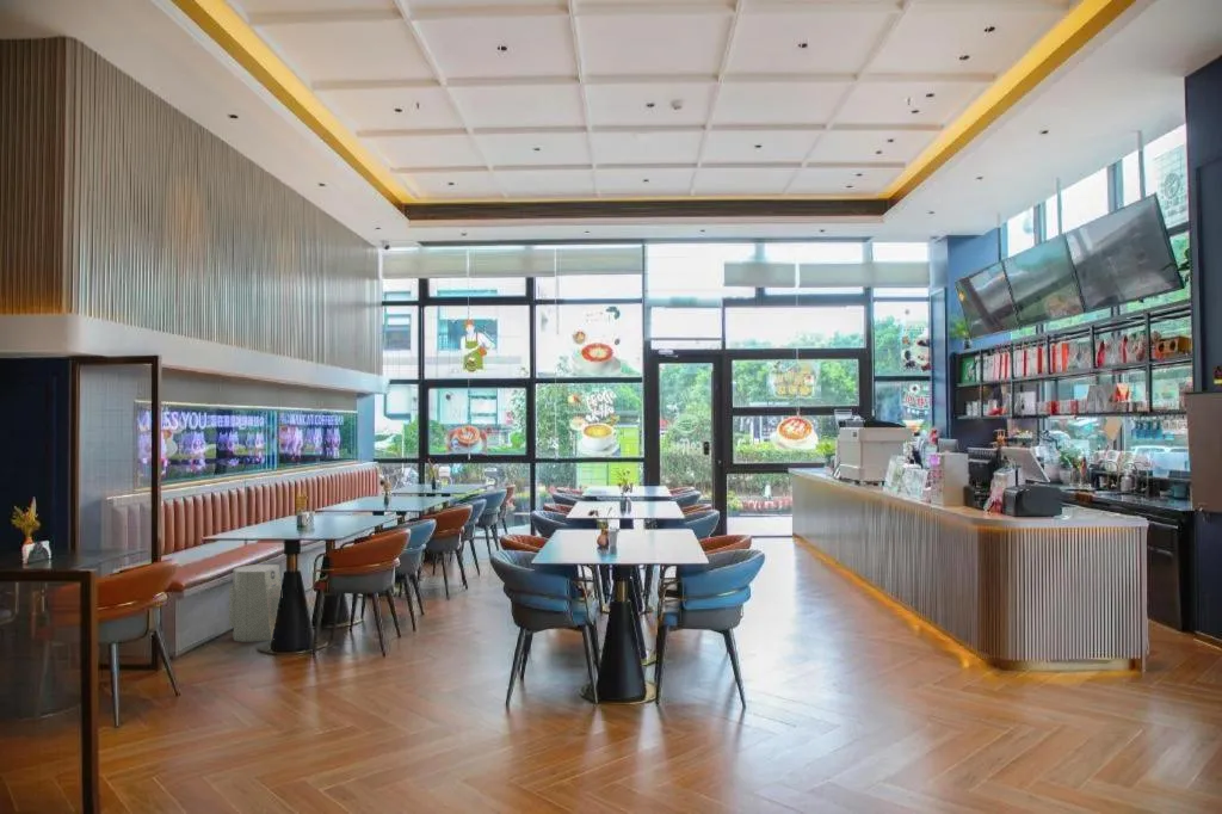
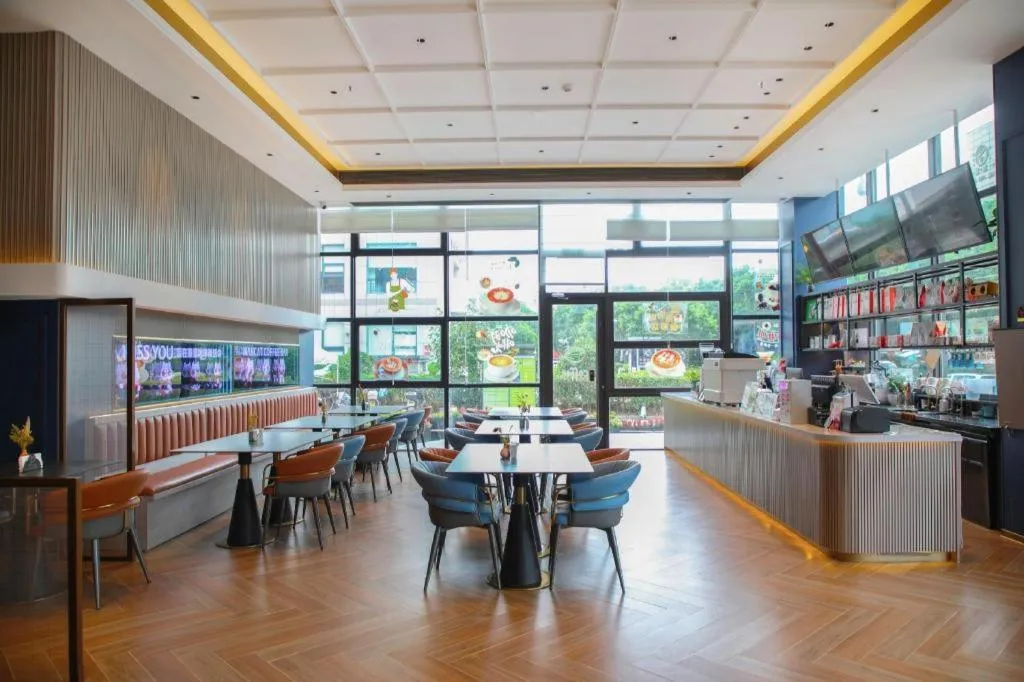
- fan (254, 602)
